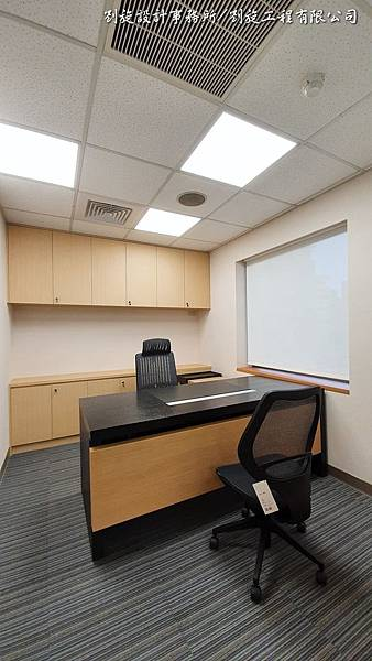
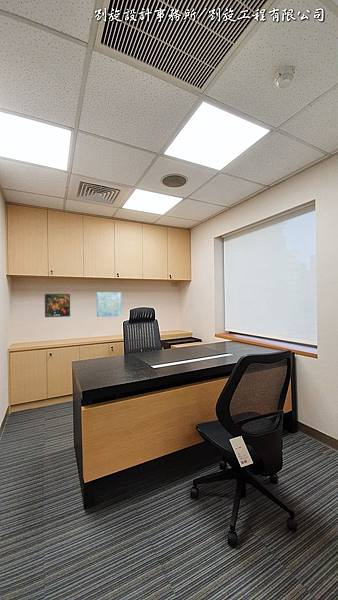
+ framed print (57, 305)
+ wall art (109, 304)
